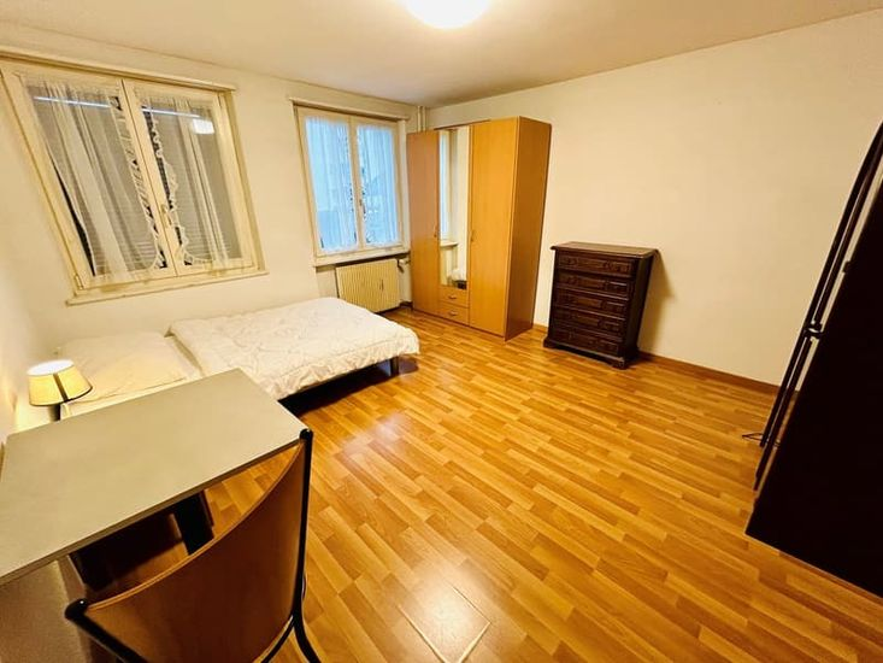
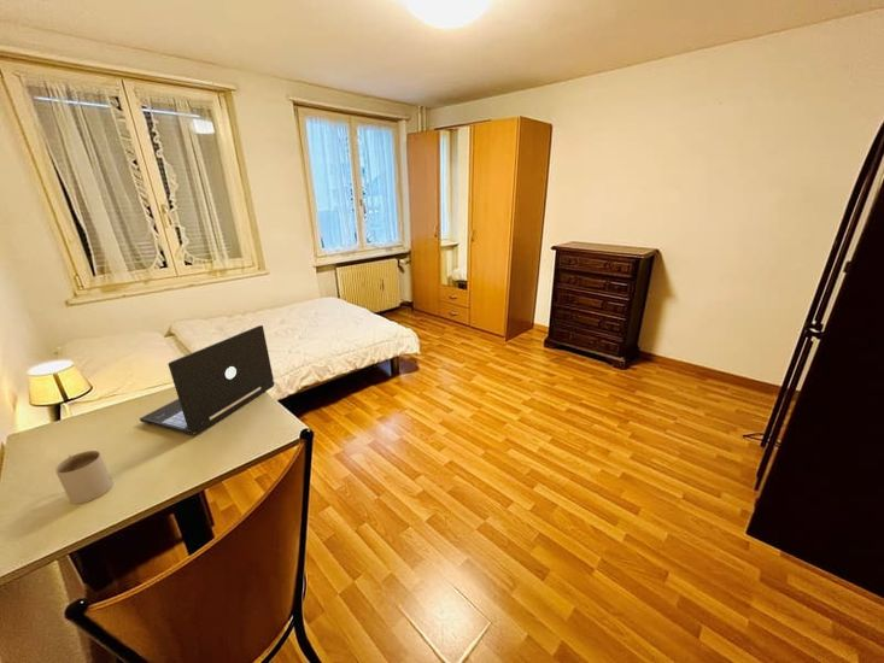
+ mug (82, 473)
+ laptop (205, 371)
